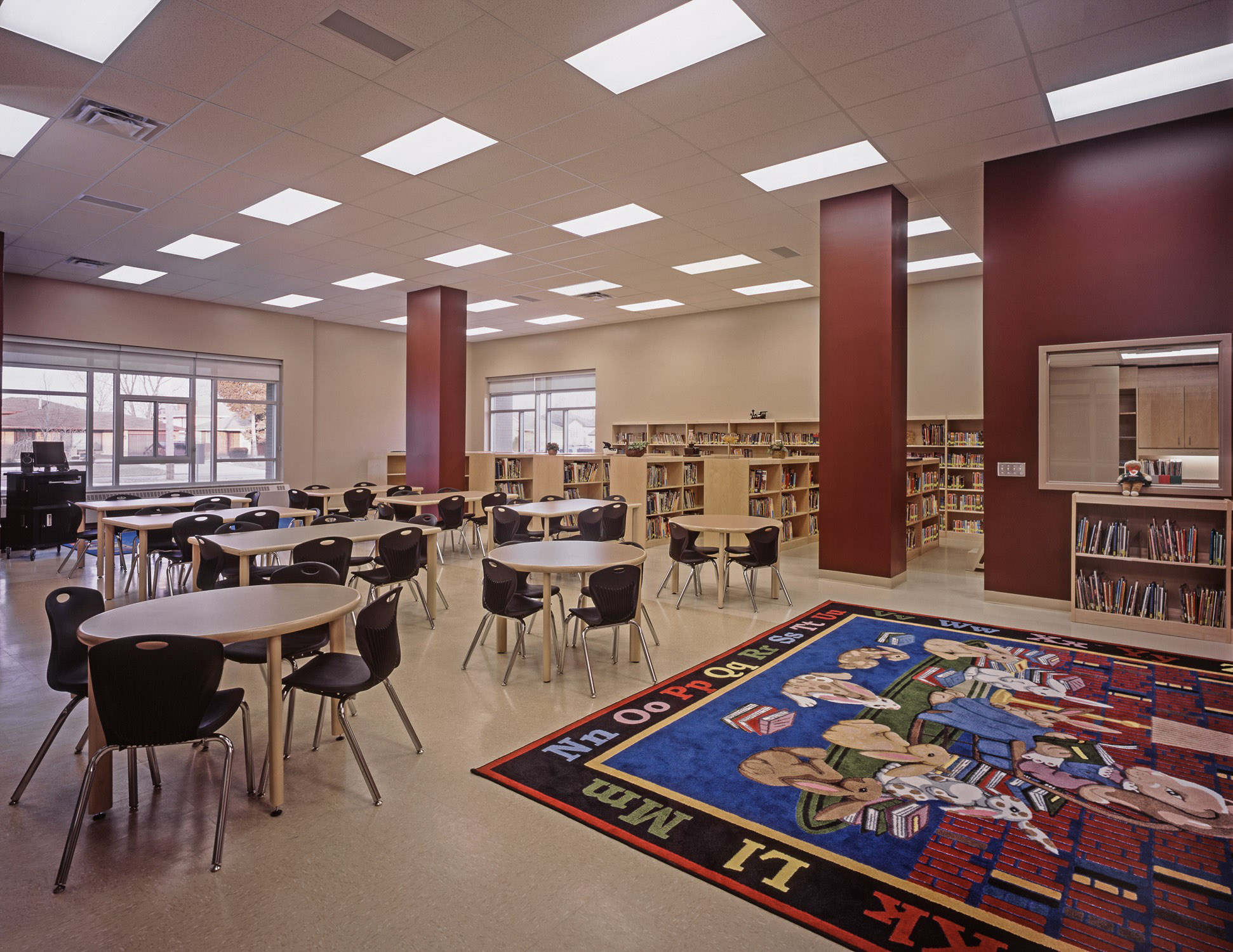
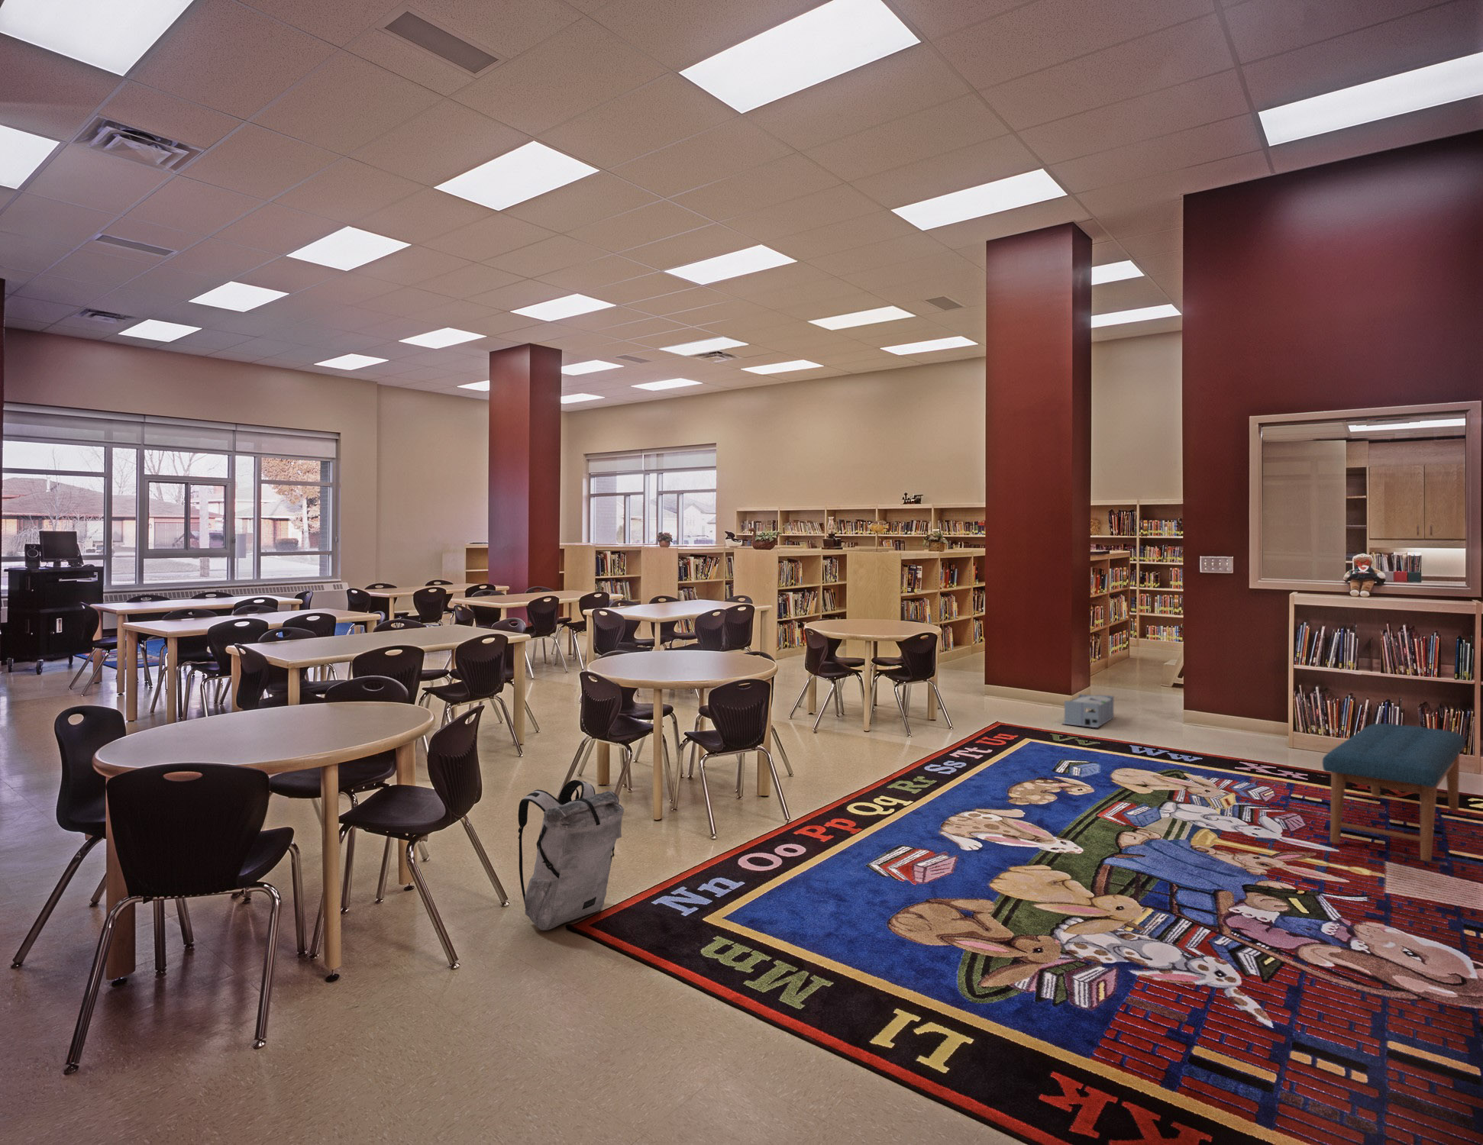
+ backpack (568, 853)
+ bench (1398, 782)
+ storage bin (1088, 708)
